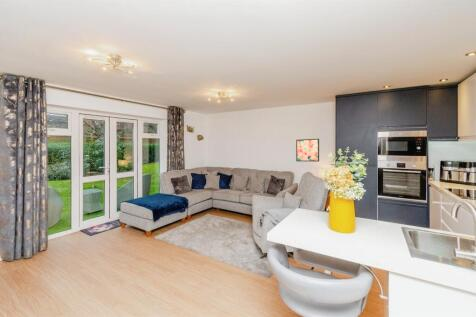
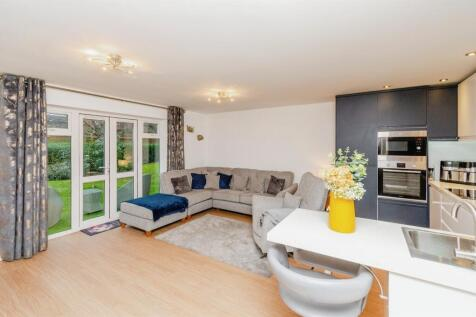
- wall art (307, 150)
